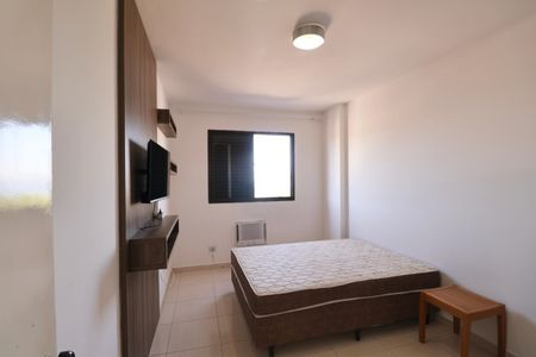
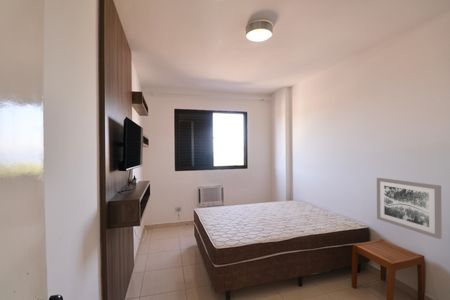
+ wall art (405, 204)
